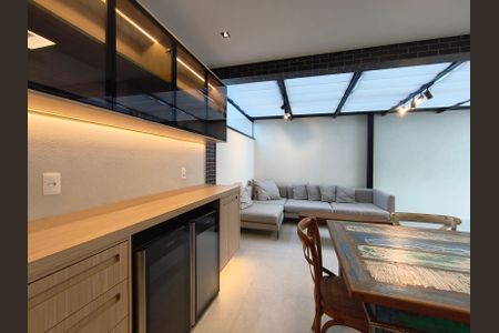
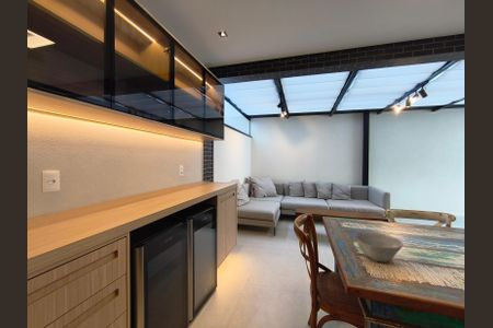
+ ceramic bowl (377, 248)
